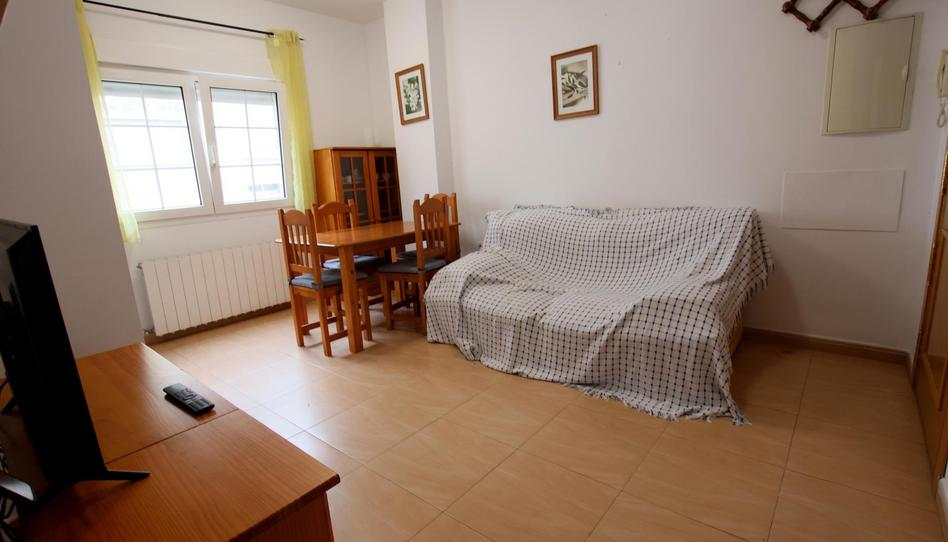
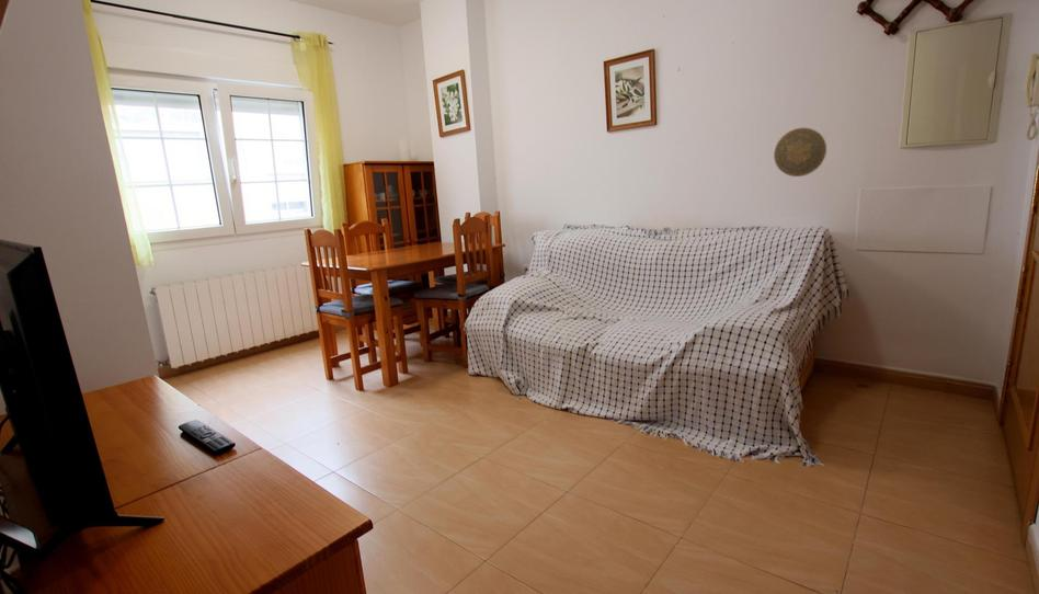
+ decorative plate (799, 152)
